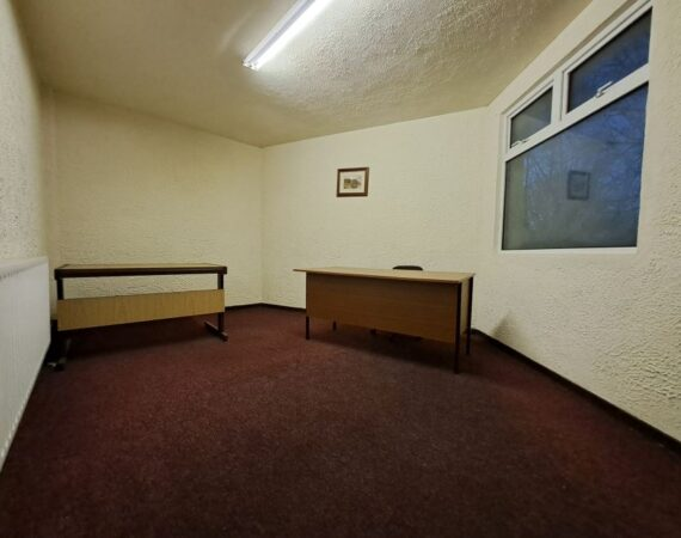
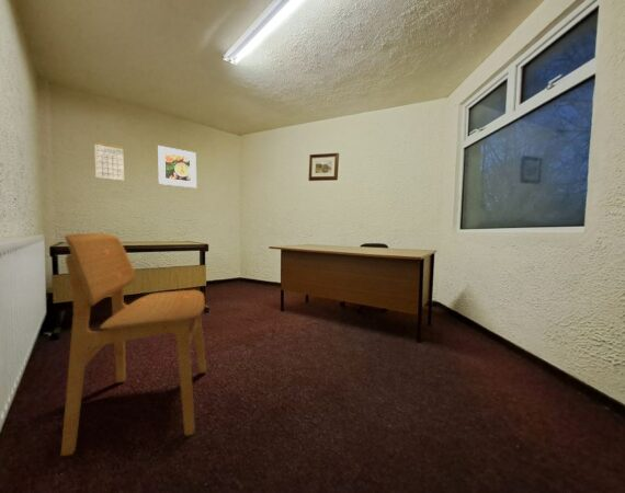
+ calendar (110, 157)
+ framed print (178, 168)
+ dining chair (148, 320)
